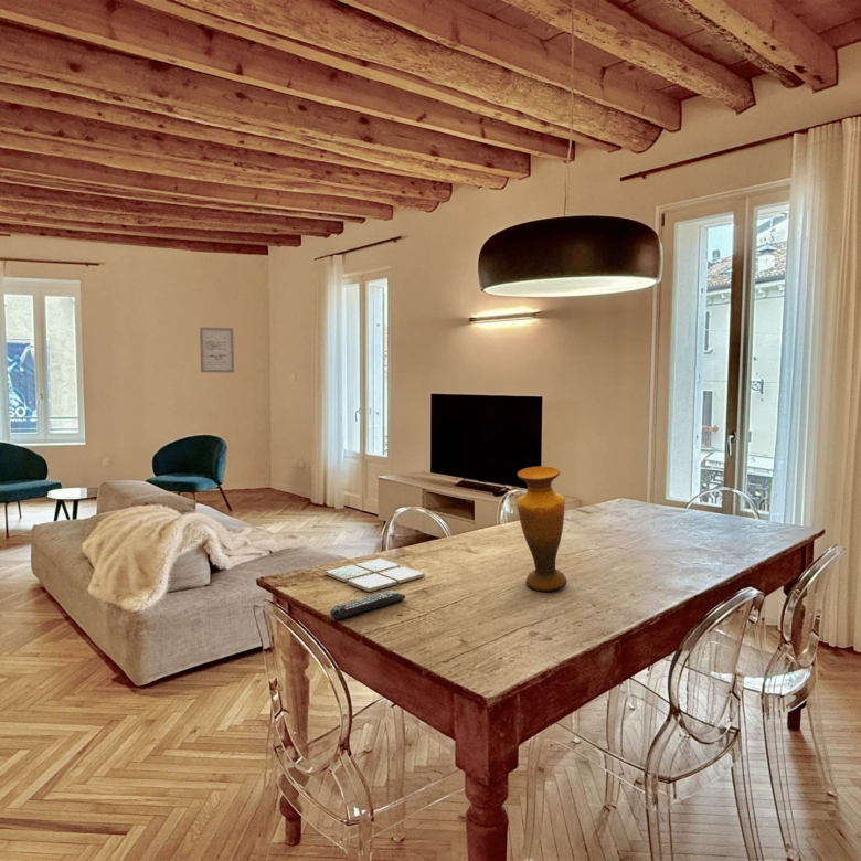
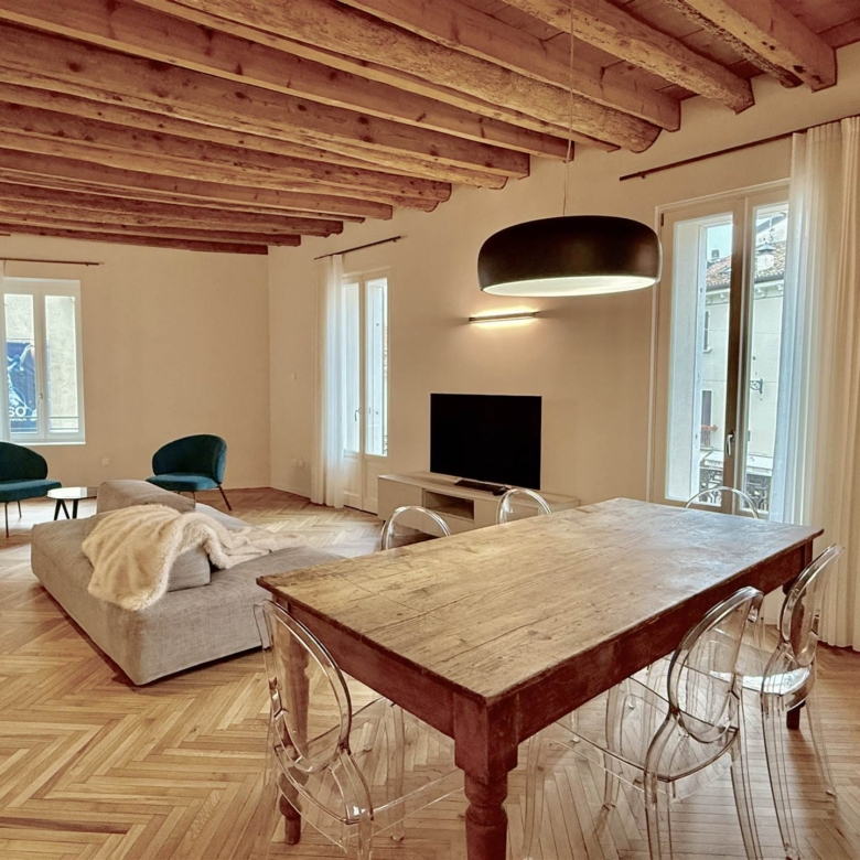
- vase (542, 528)
- remote control (369, 603)
- wall art (216, 350)
- drink coaster (374, 573)
